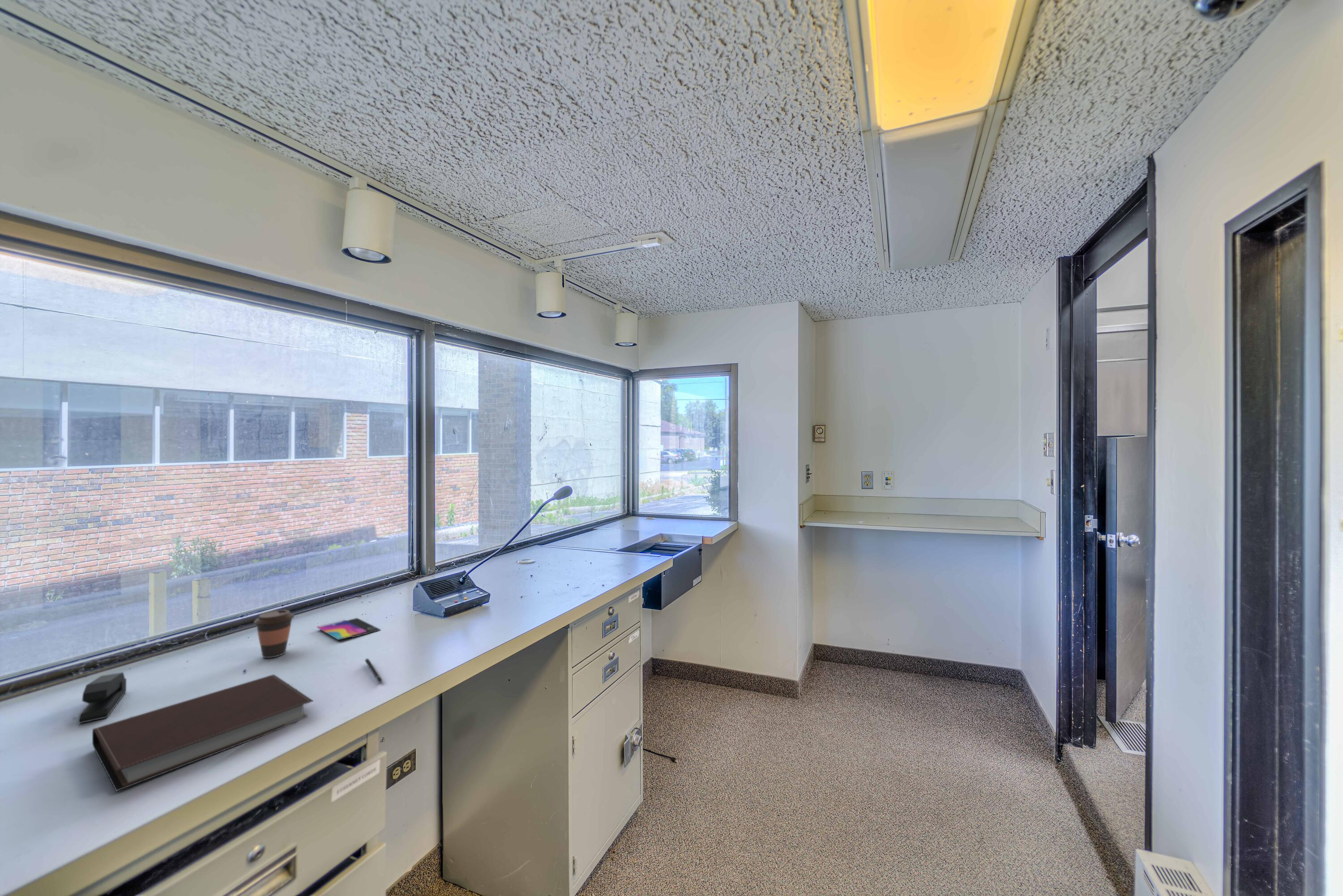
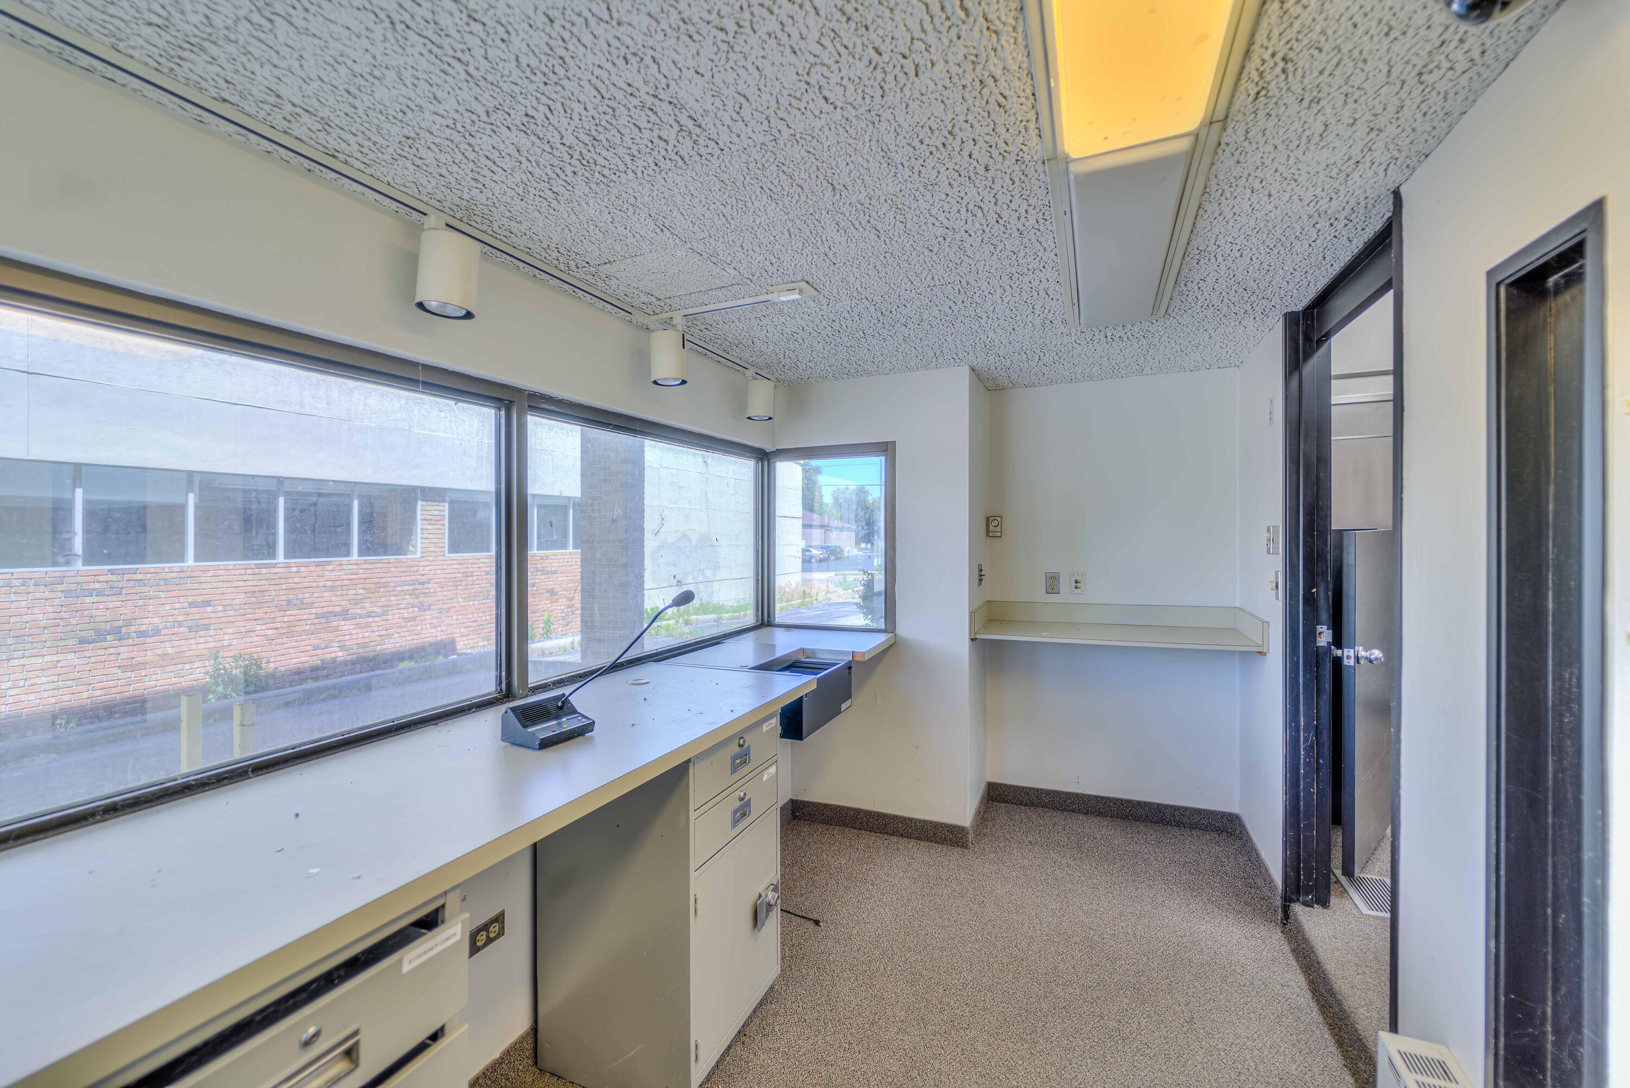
- notebook (208, 721)
- pen (374, 670)
- smartphone (348, 628)
- coffee cup (274, 634)
- stapler (104, 691)
